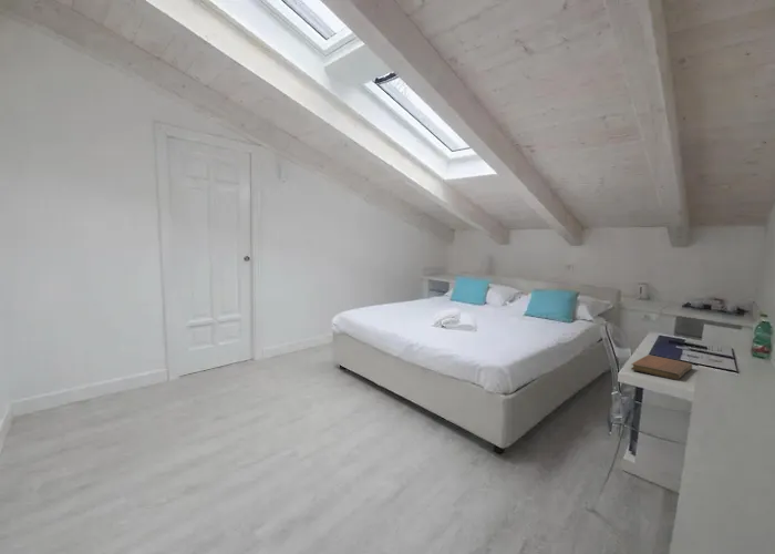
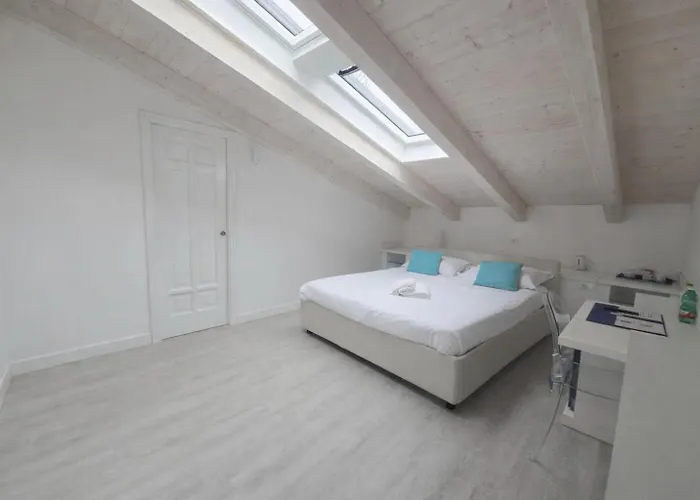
- notebook (661, 366)
